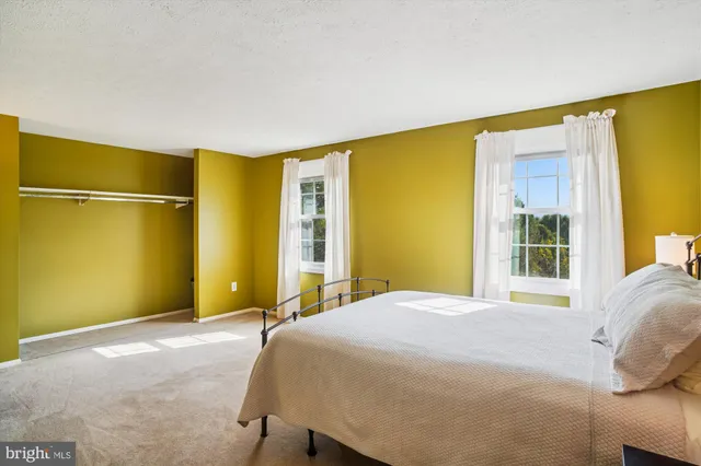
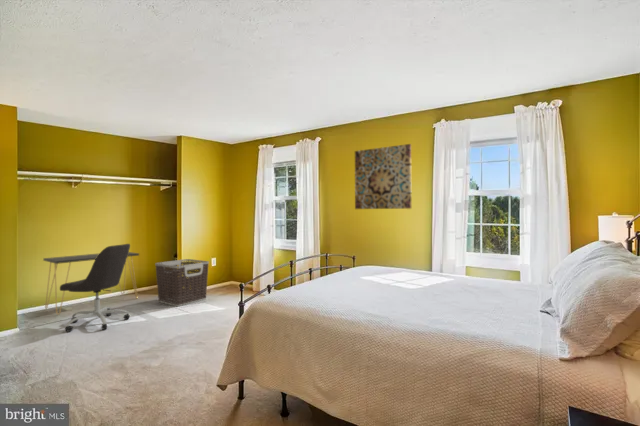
+ office chair (96, 283)
+ desk (88, 260)
+ wall art (381, 178)
+ clothes hamper (182, 281)
